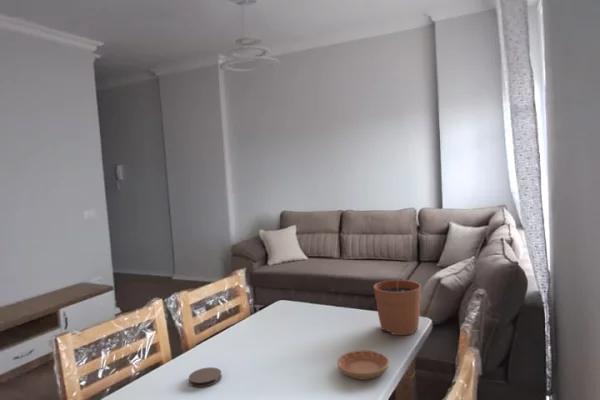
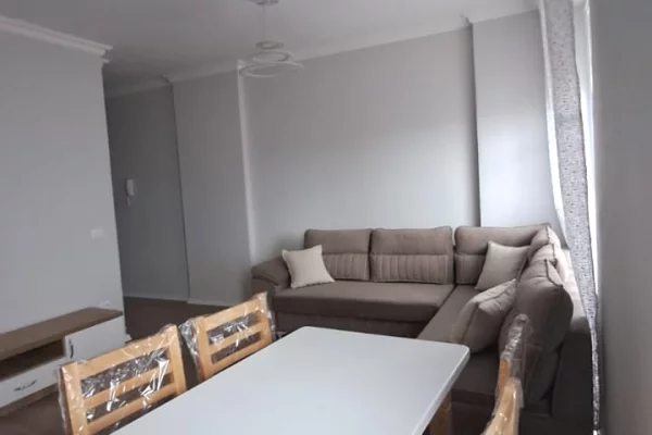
- coaster (205, 376)
- saucer (363, 365)
- plant pot (397, 296)
